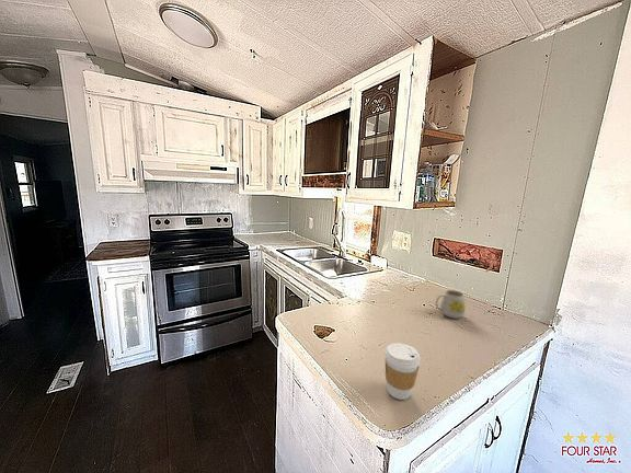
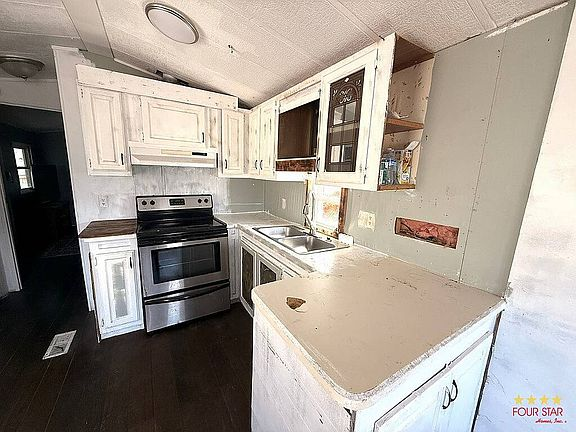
- mug (449, 303)
- coffee cup (400, 370)
